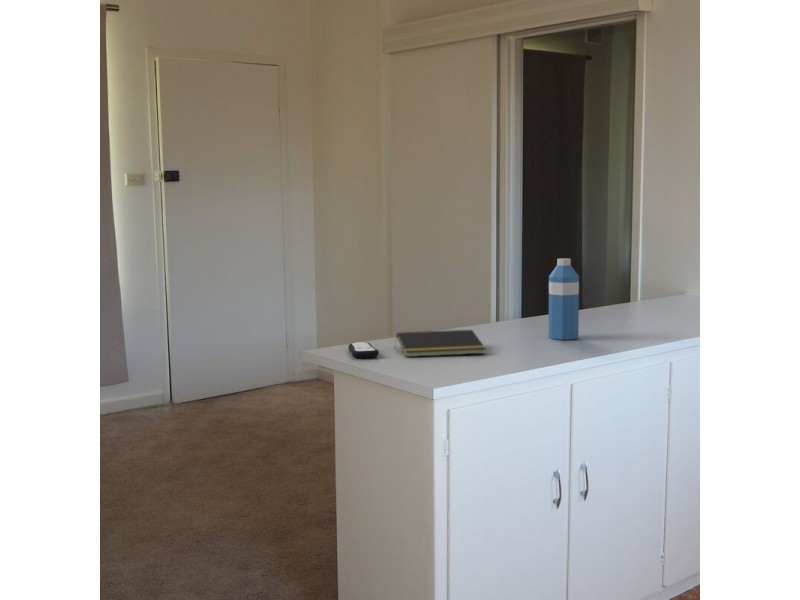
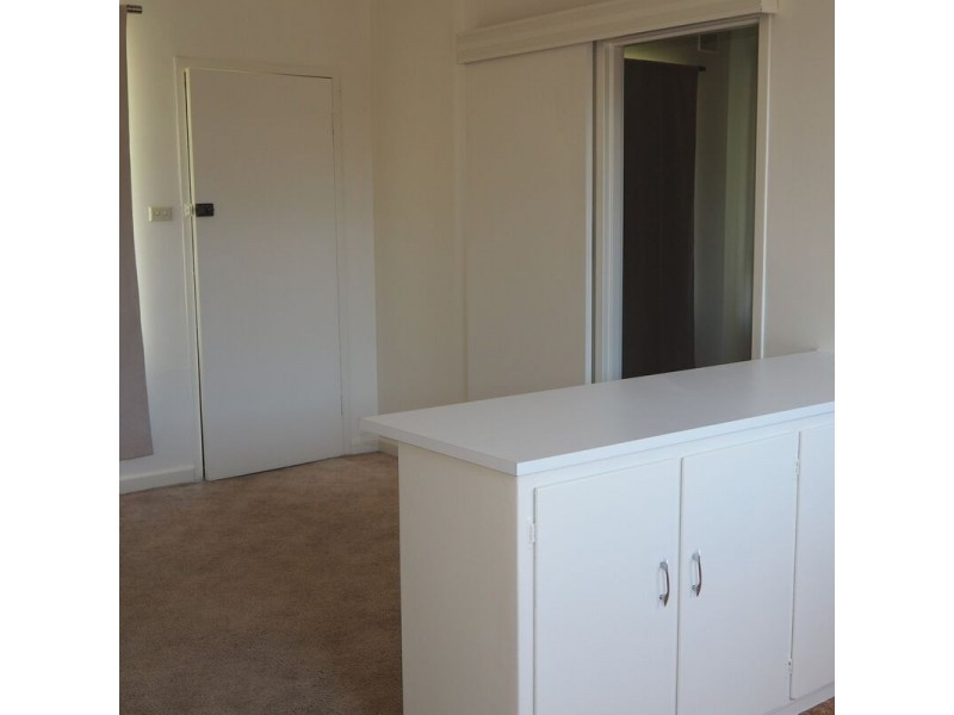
- water bottle (563, 298)
- remote control (362, 349)
- notepad (440, 342)
